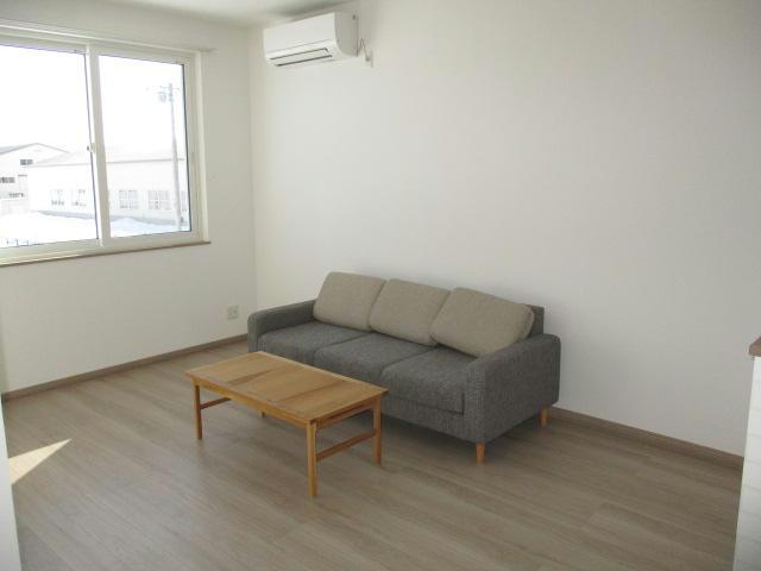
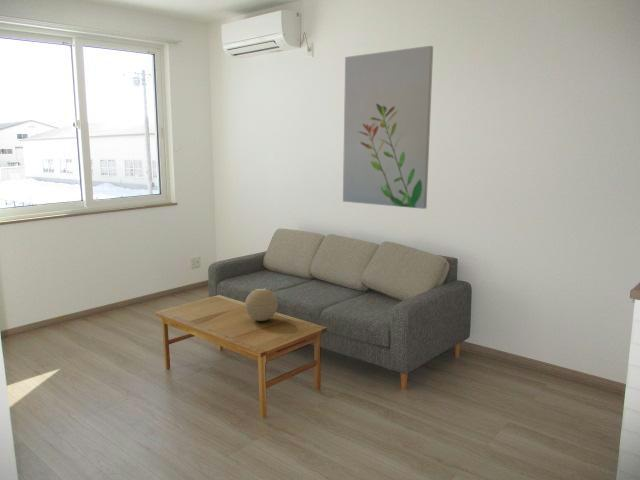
+ decorative orb (261, 304)
+ wall art (384, 130)
